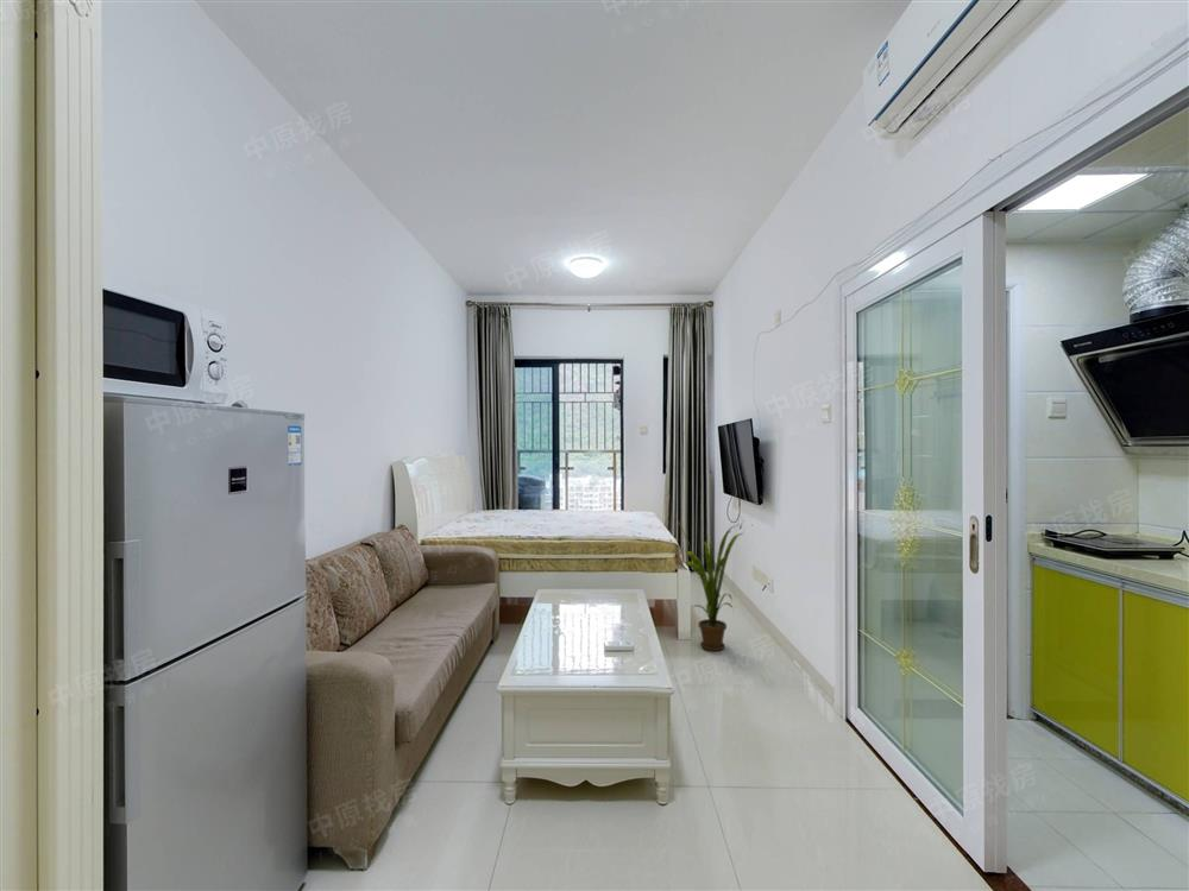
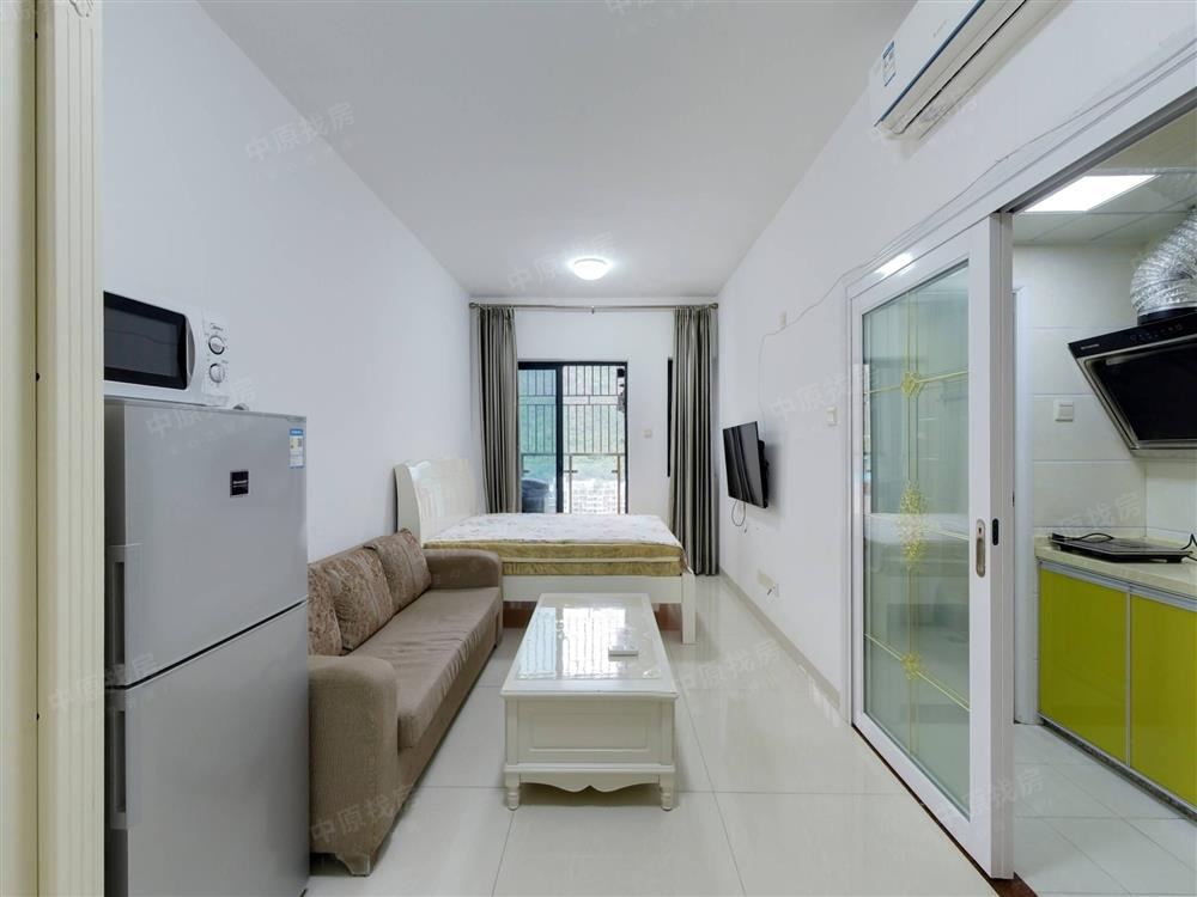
- house plant (718, 583)
